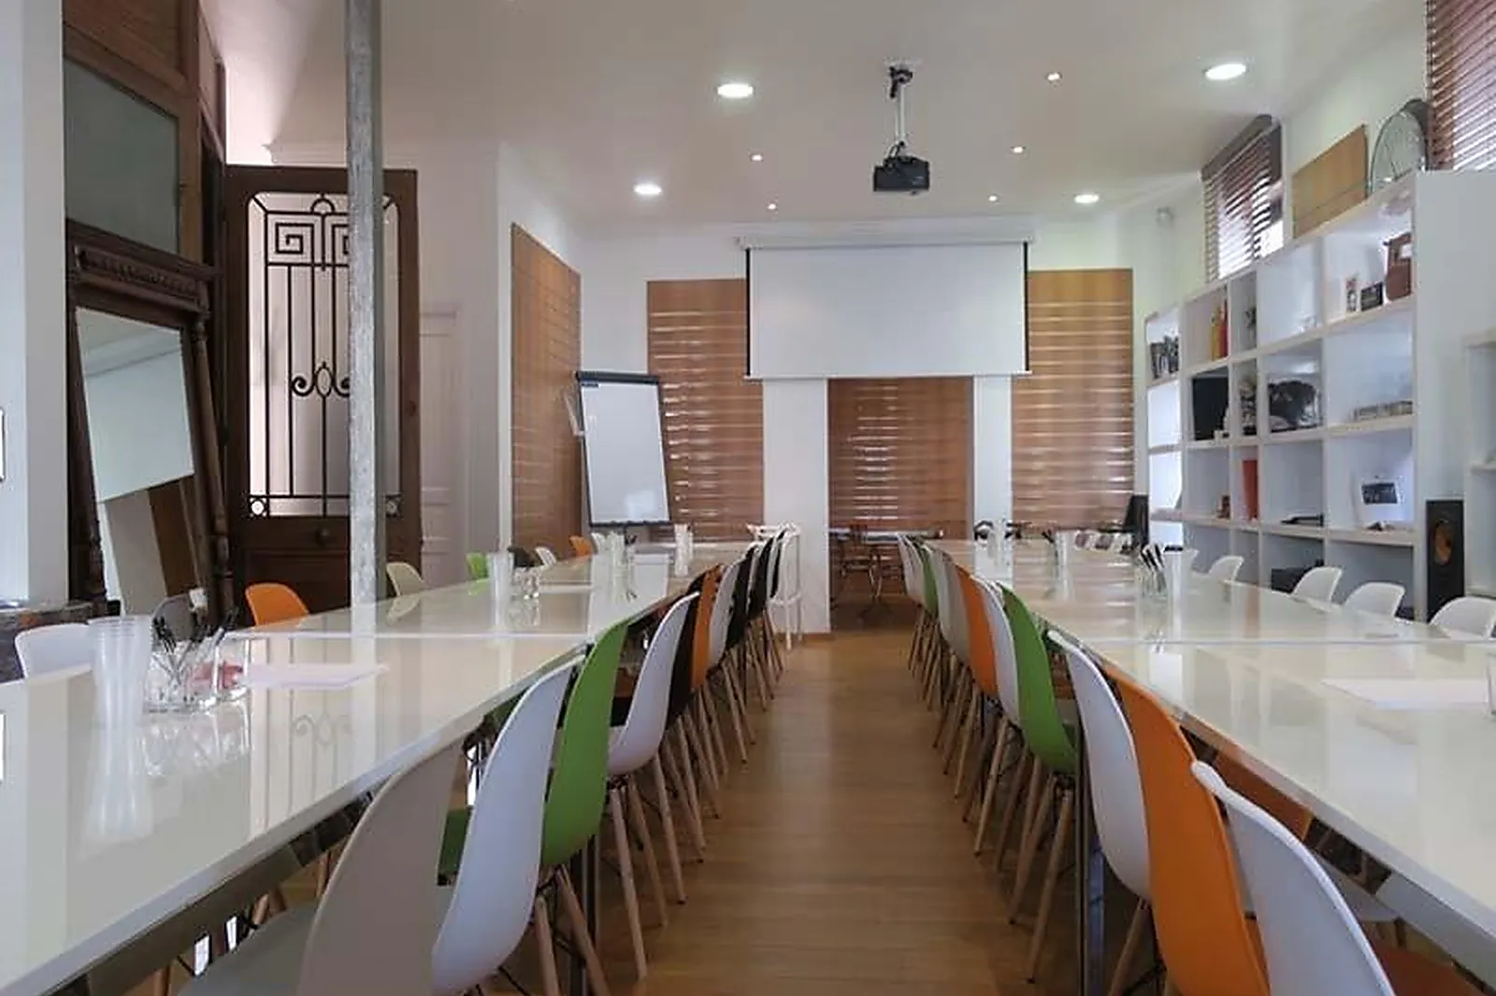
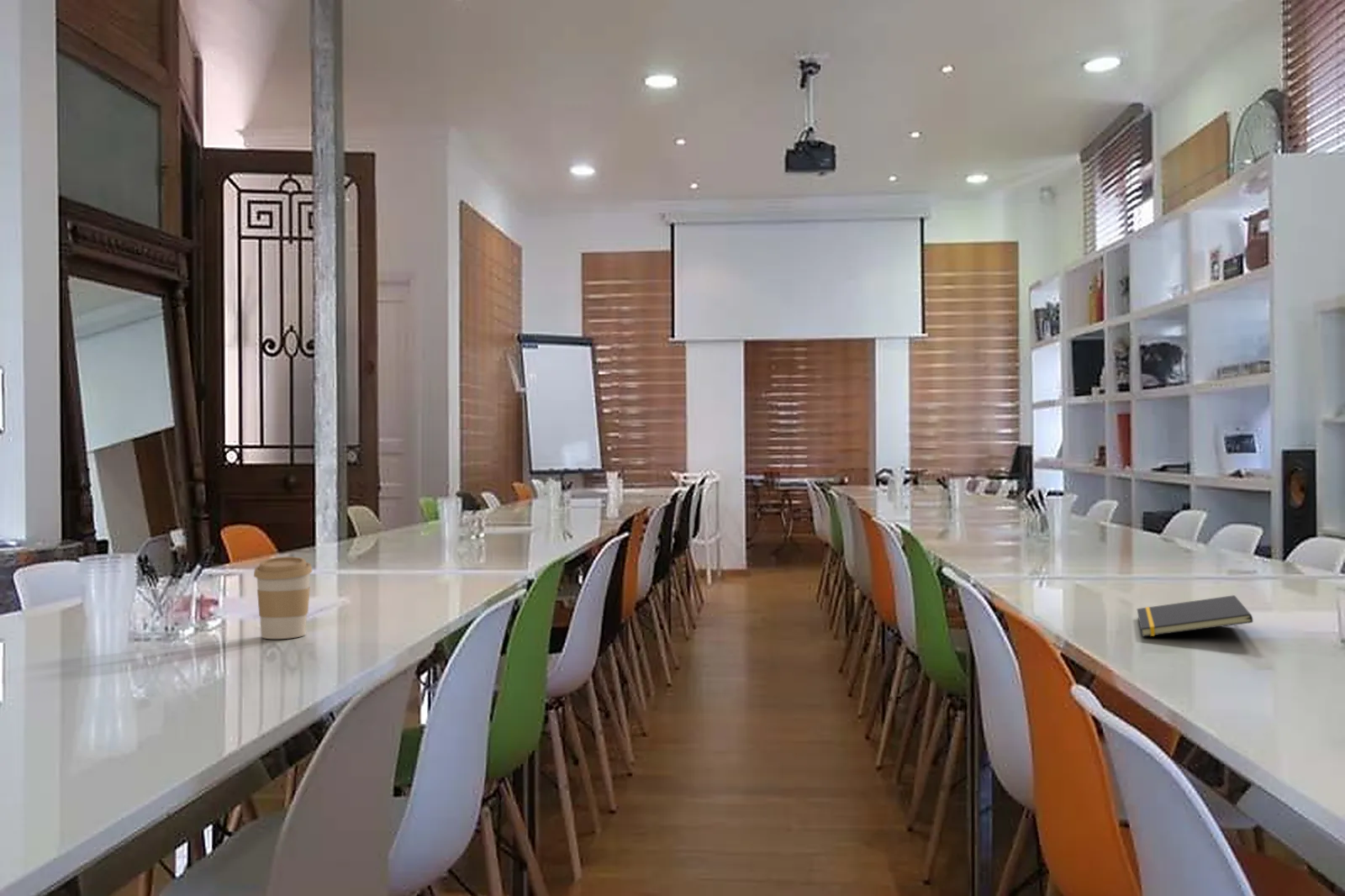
+ coffee cup (283, 597)
+ notepad (1190, 614)
